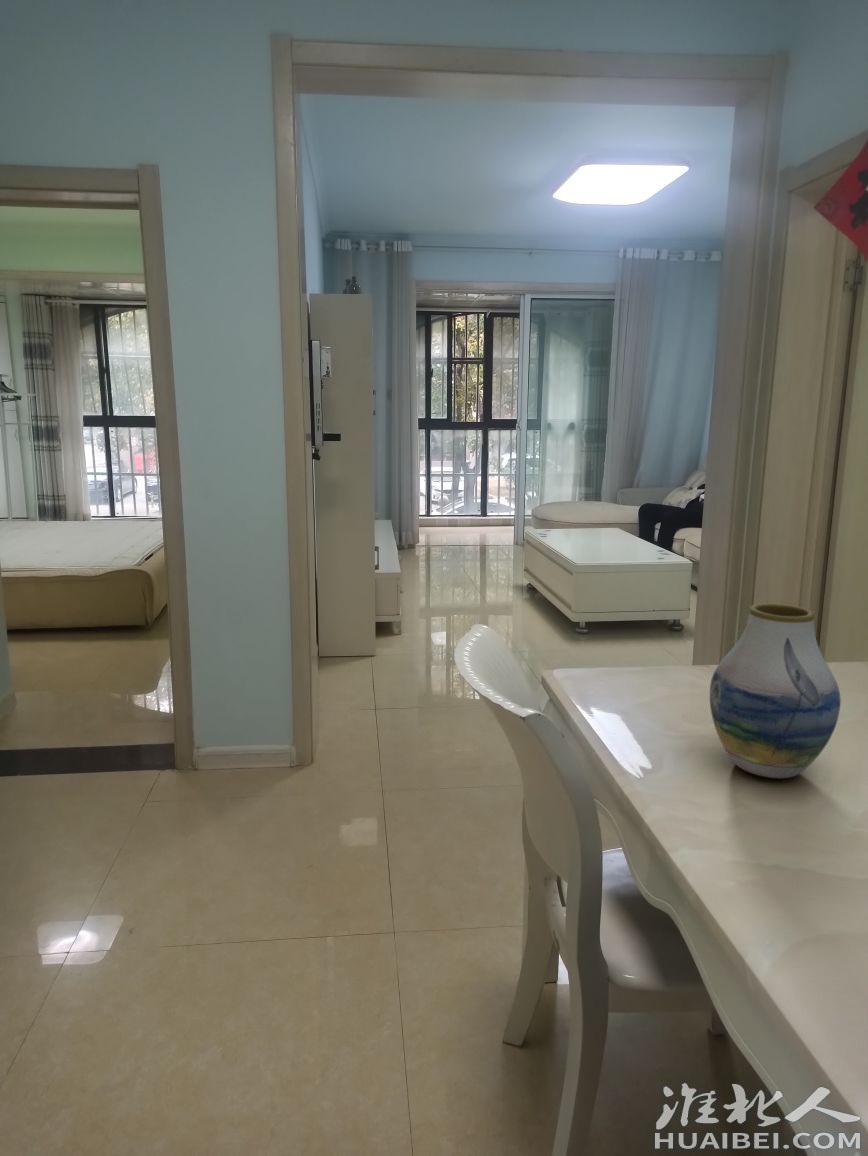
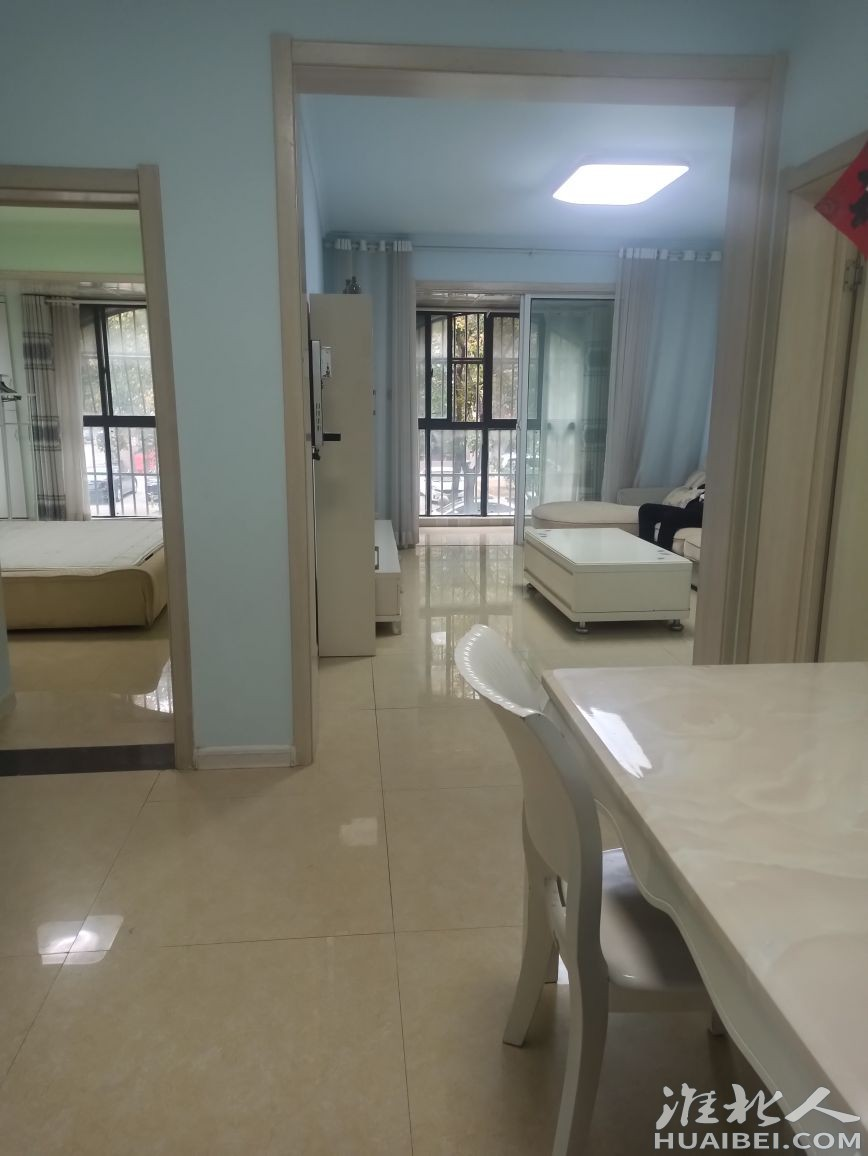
- vase (773, 690)
